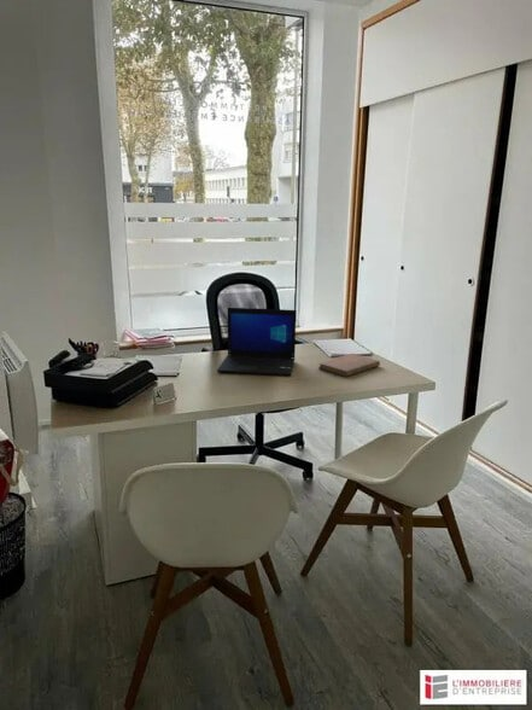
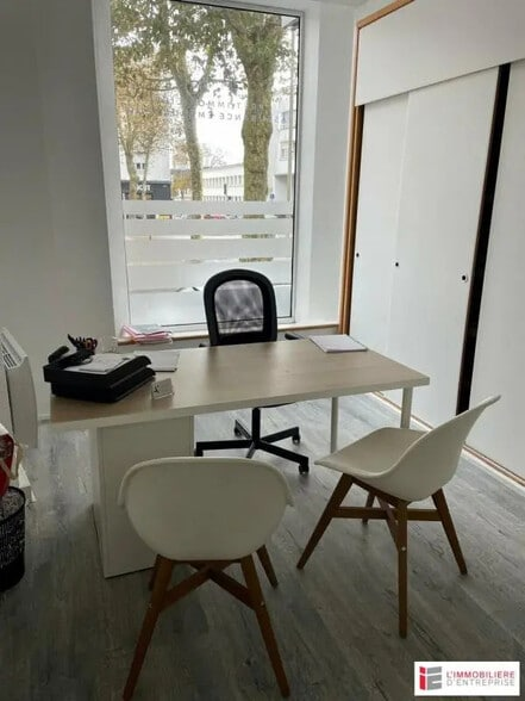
- laptop (257, 339)
- notebook (349, 363)
